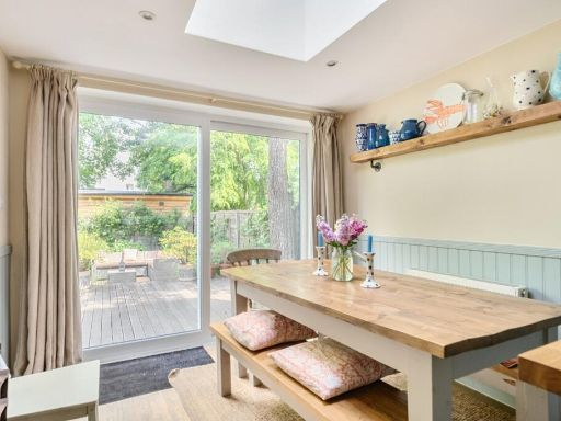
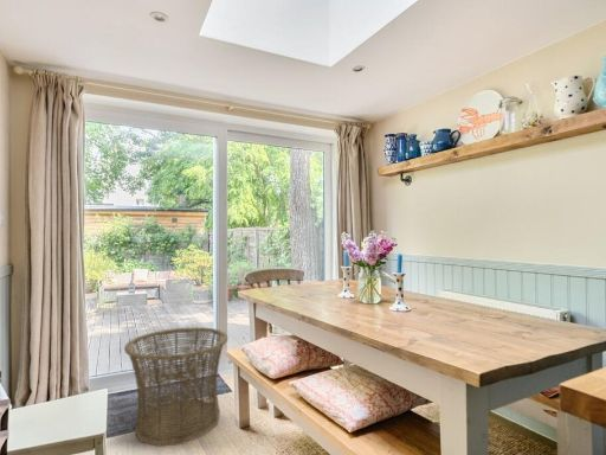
+ basket (179, 380)
